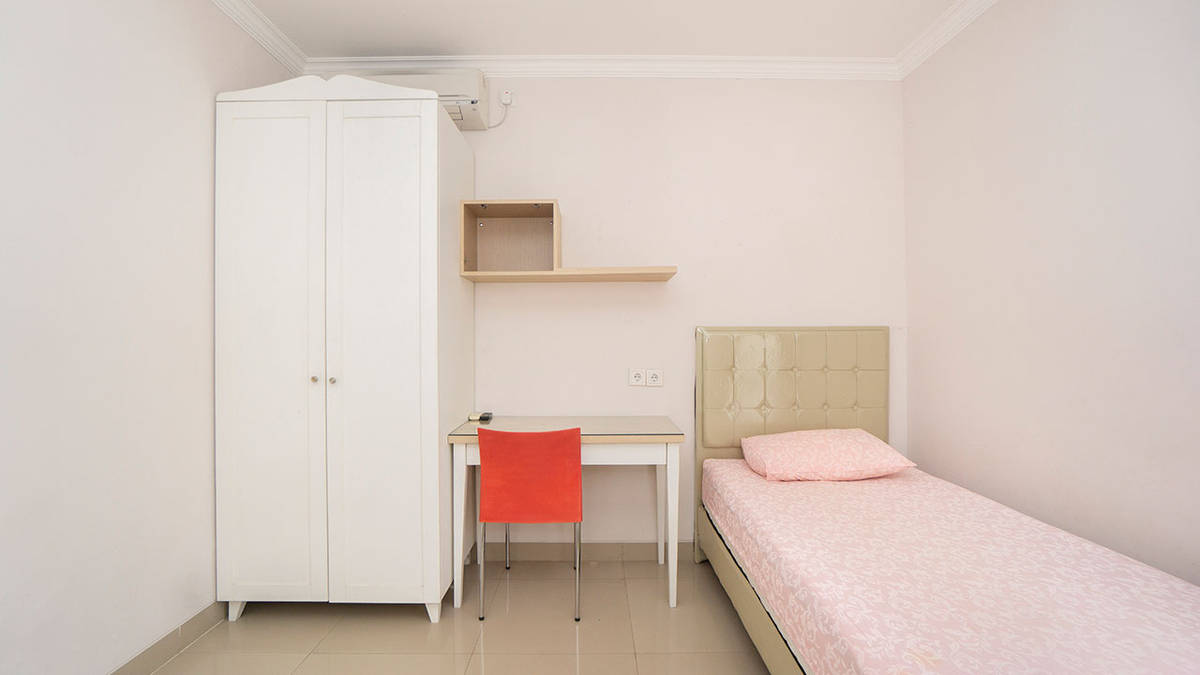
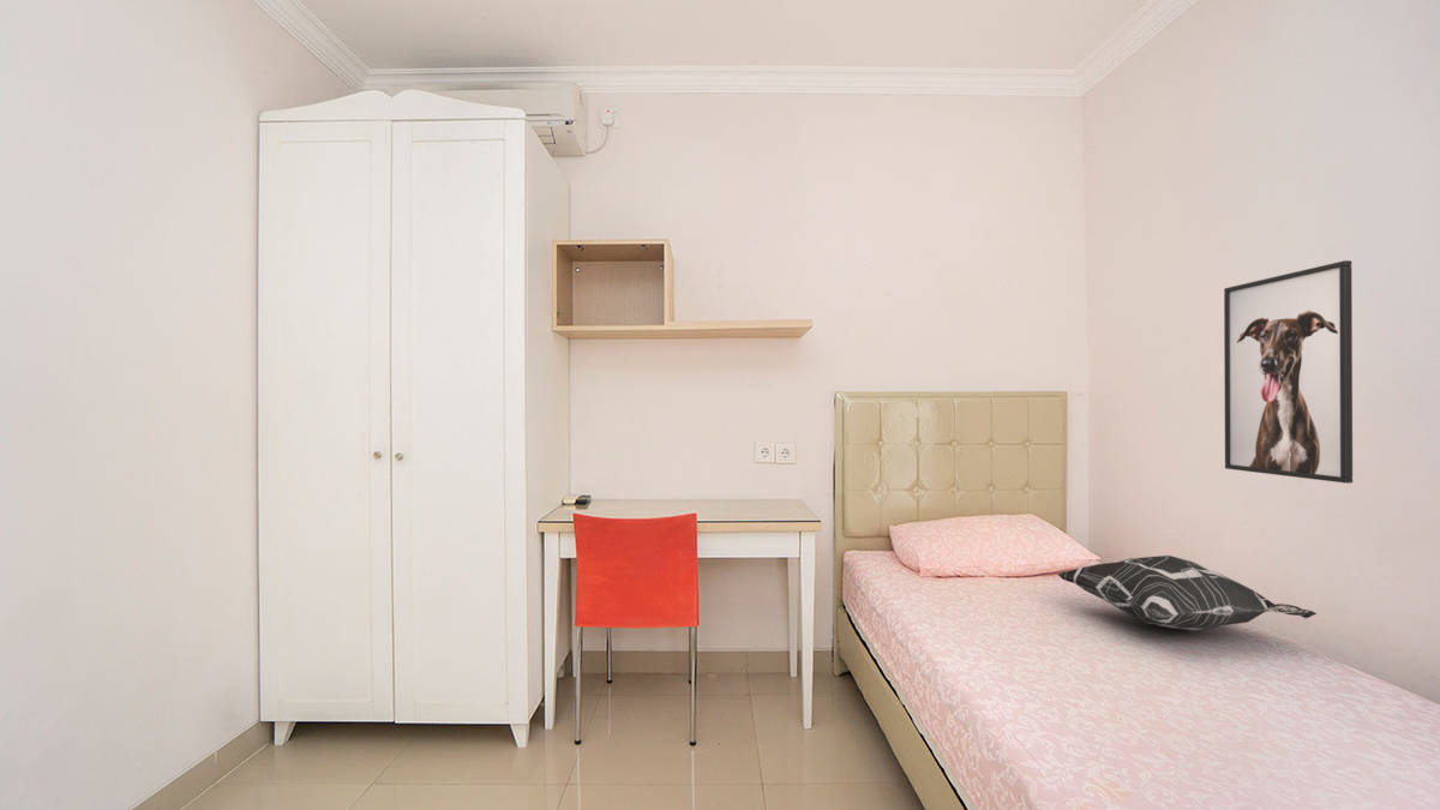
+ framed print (1282, 374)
+ decorative pillow (1174, 592)
